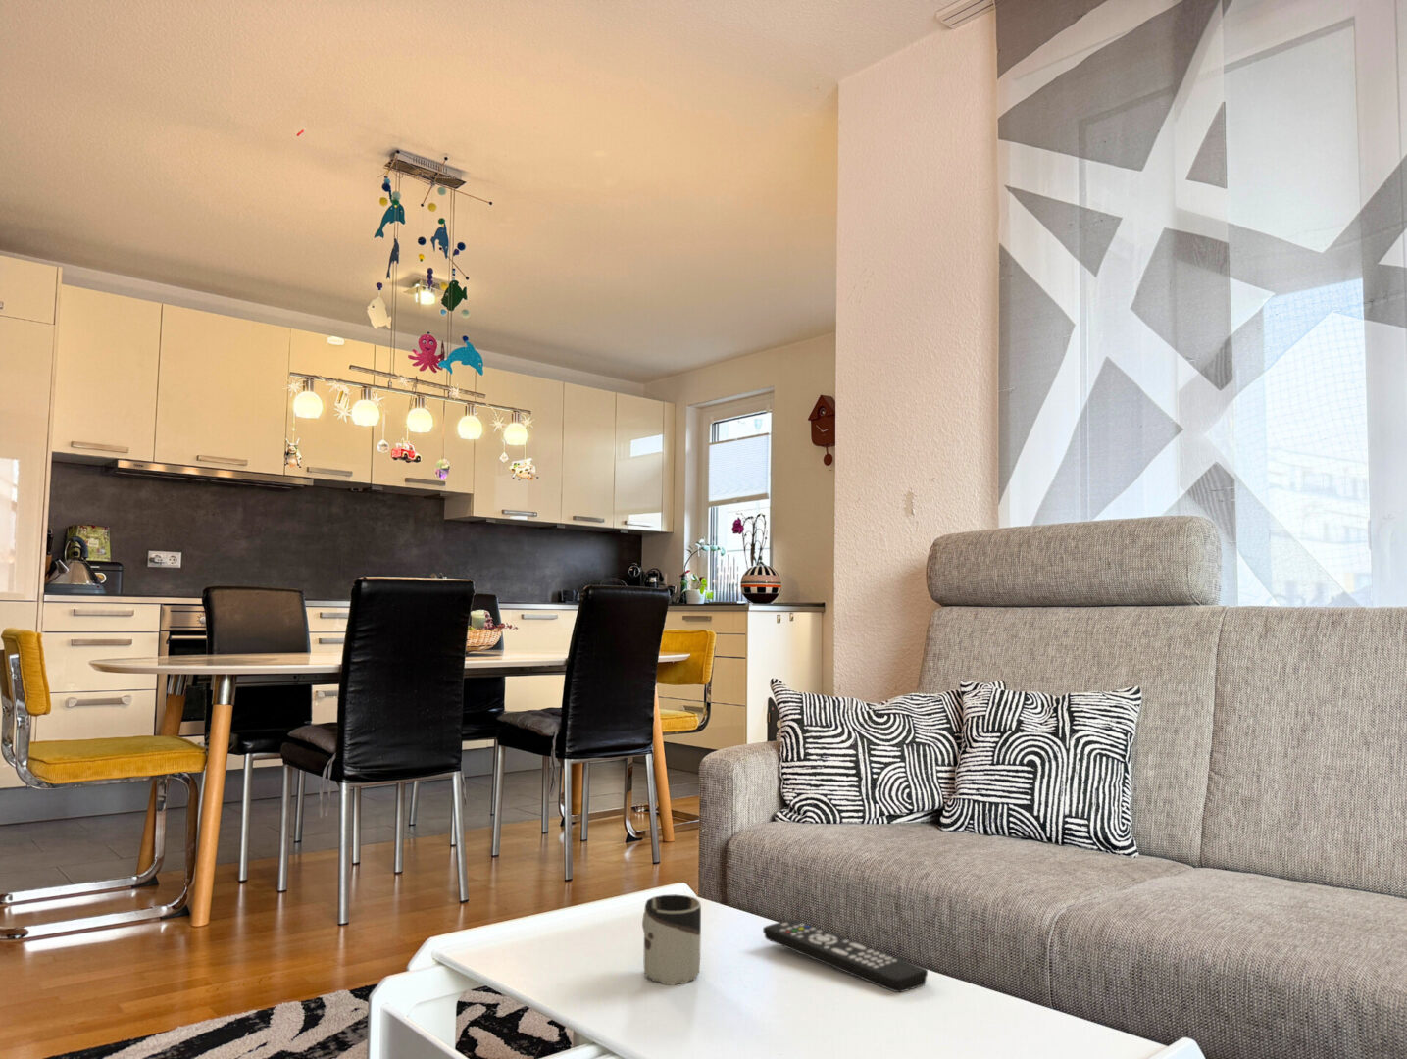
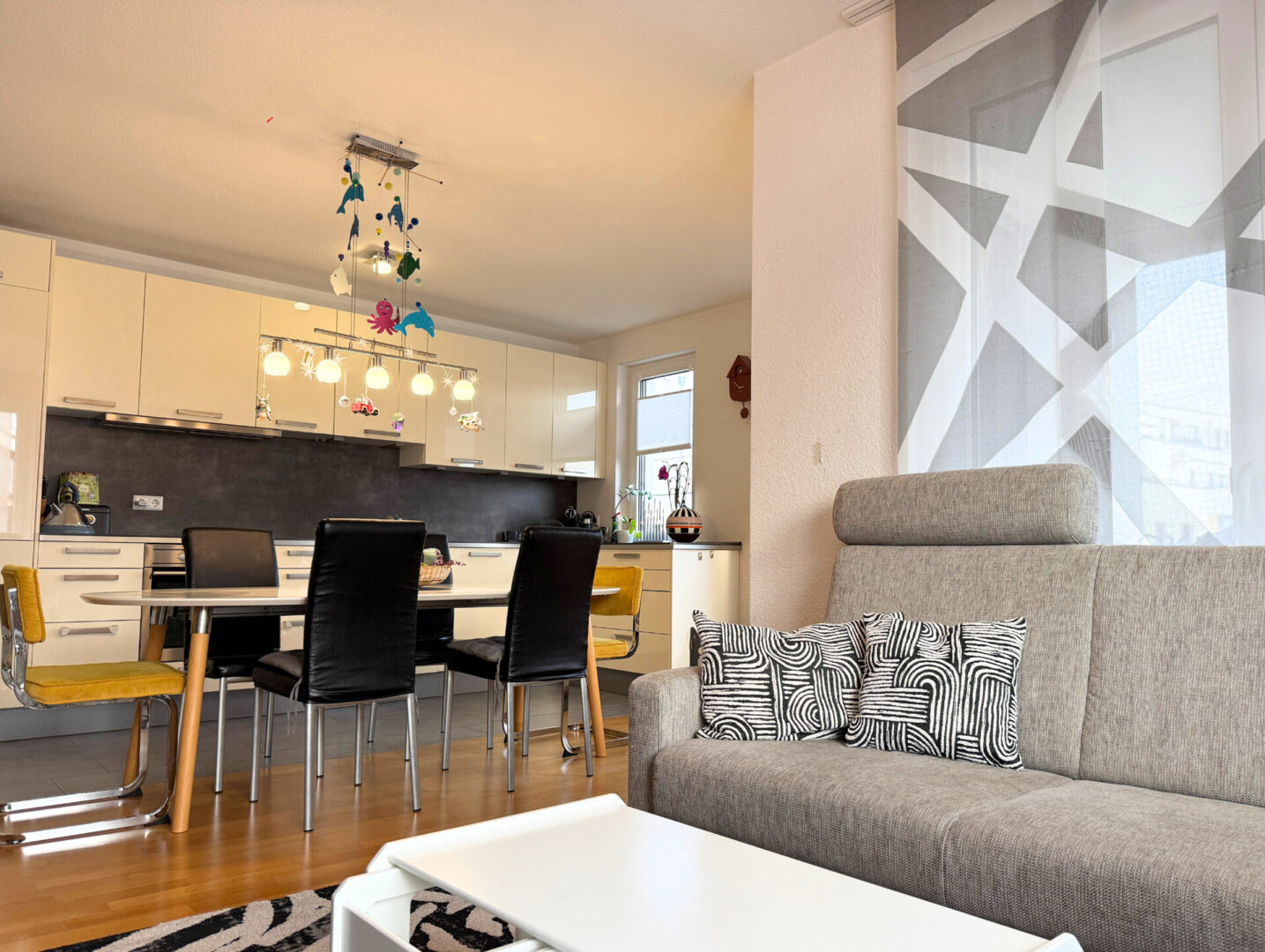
- remote control (840, 954)
- cup (666, 936)
